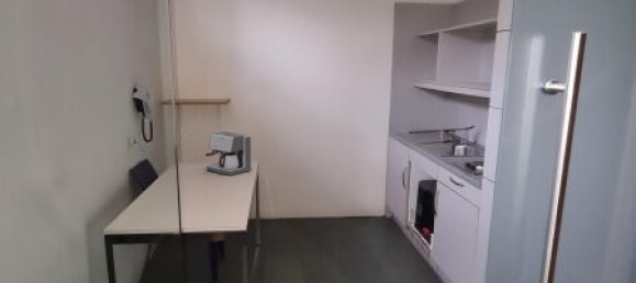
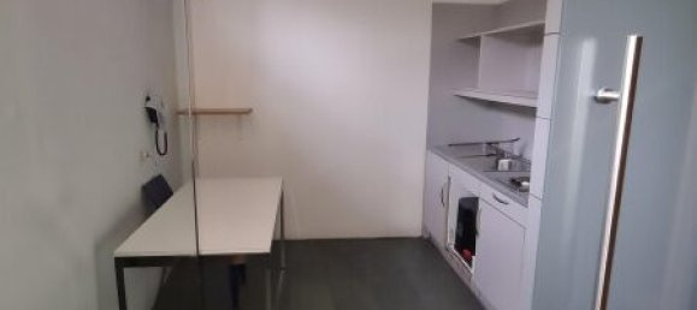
- coffee maker (228, 151)
